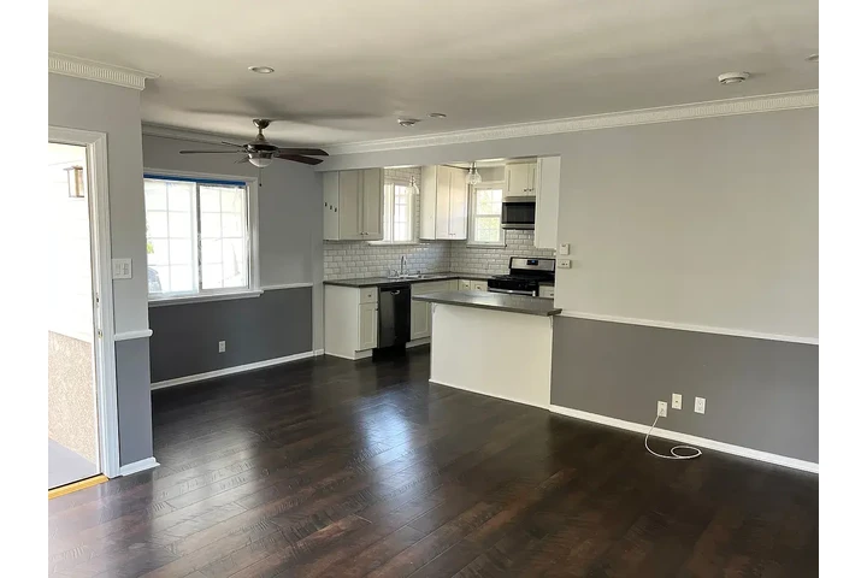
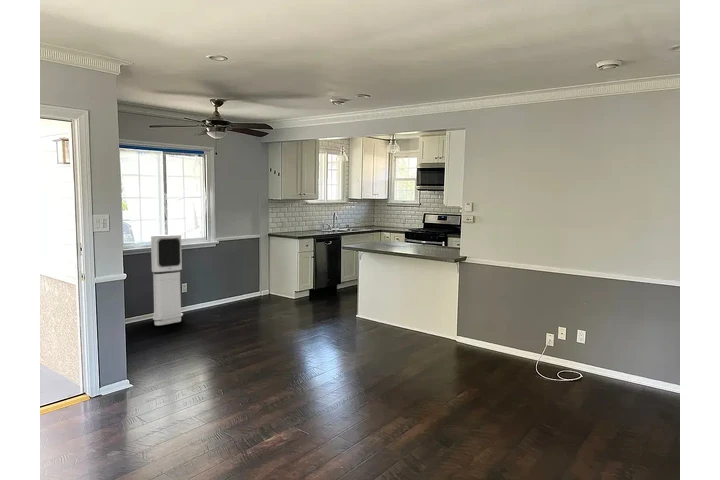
+ air purifier (162, 278)
